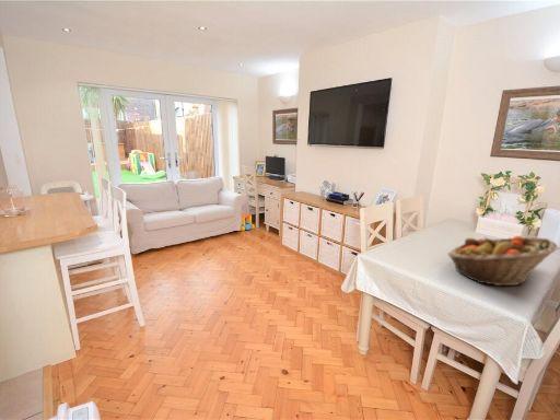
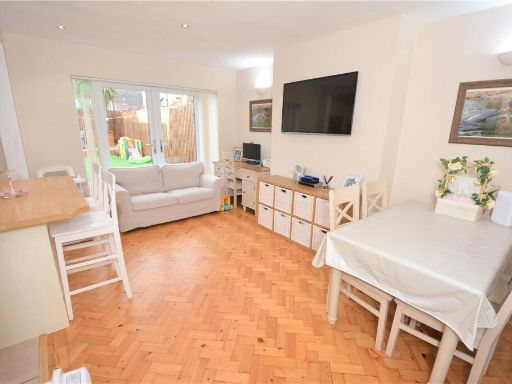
- fruit basket (498, 255)
